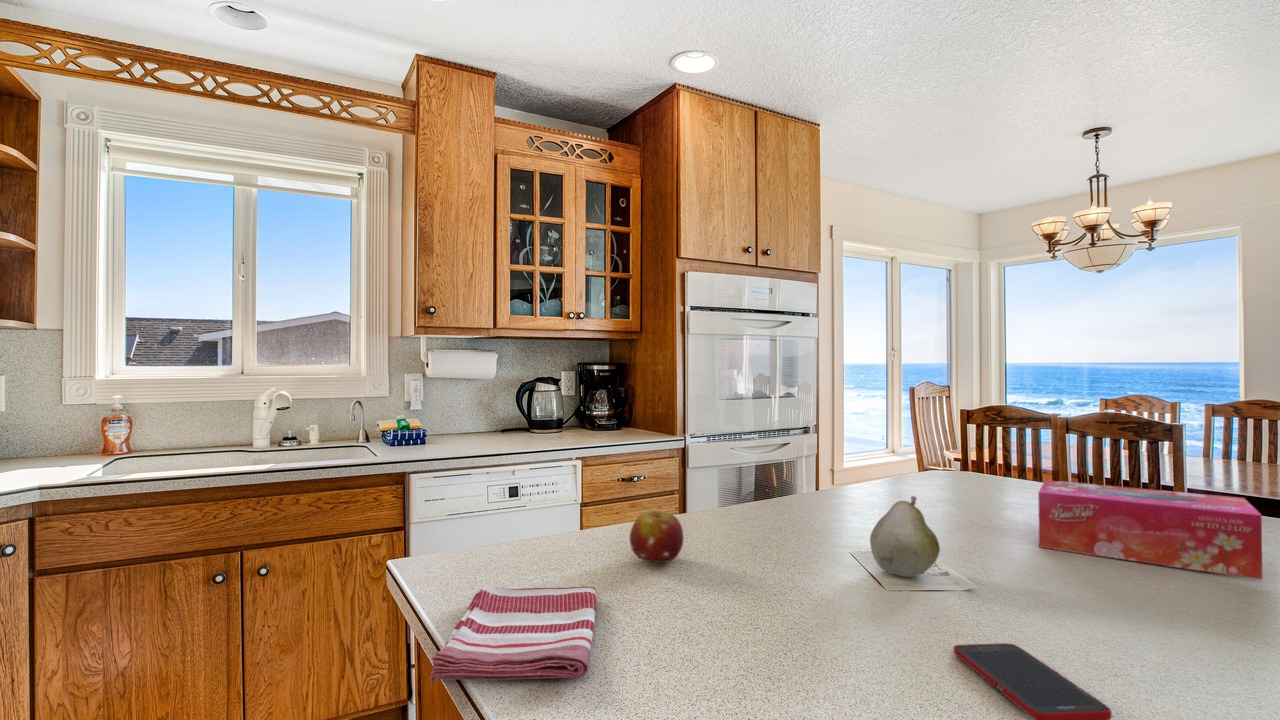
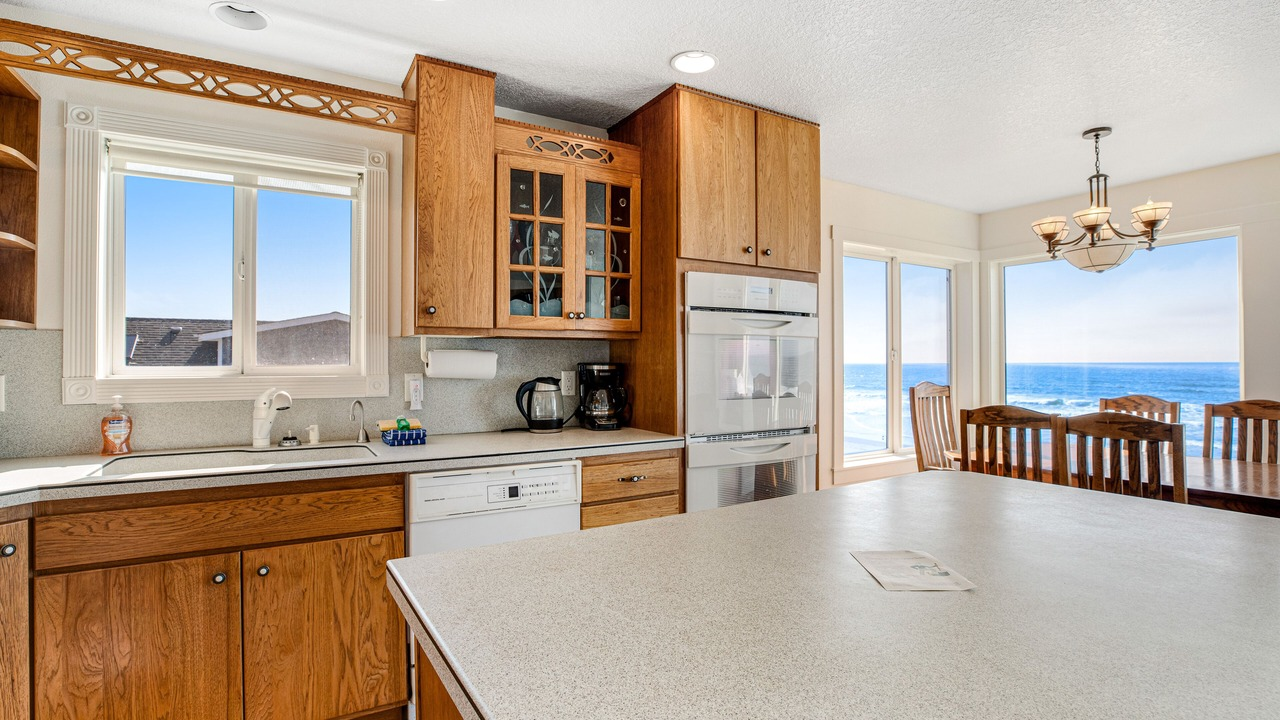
- fruit (903, 535)
- tissue box (1139, 523)
- cell phone (1024, 679)
- dish towel (526, 623)
- fruit (656, 536)
